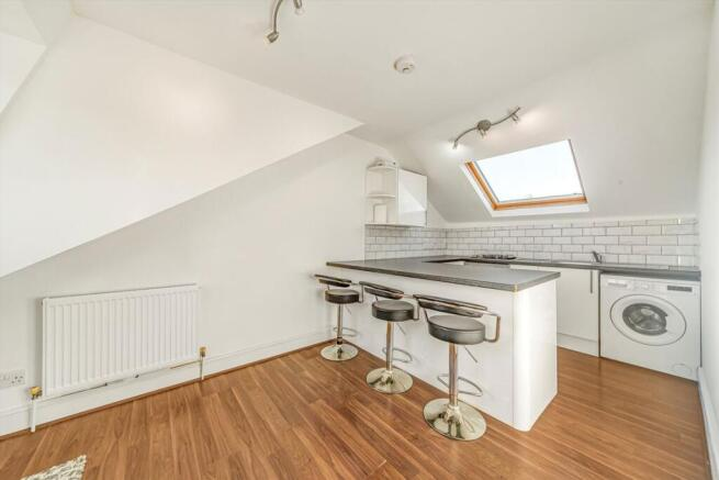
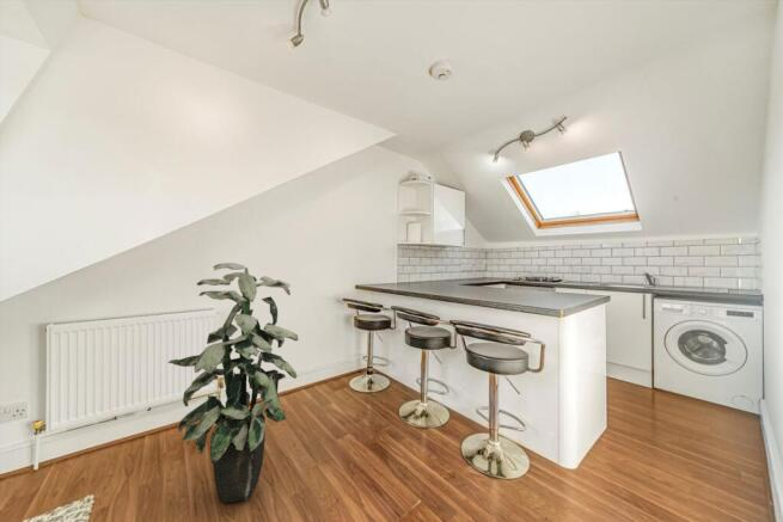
+ indoor plant (237, 374)
